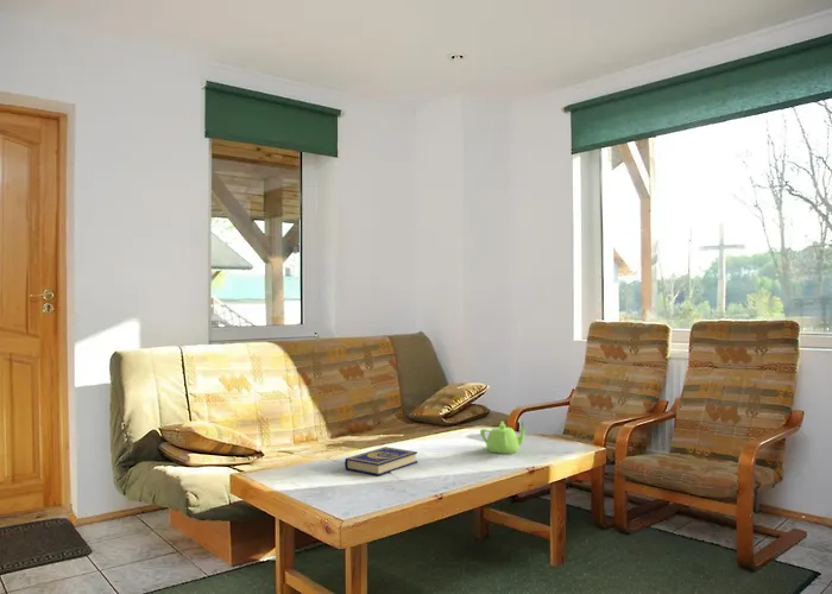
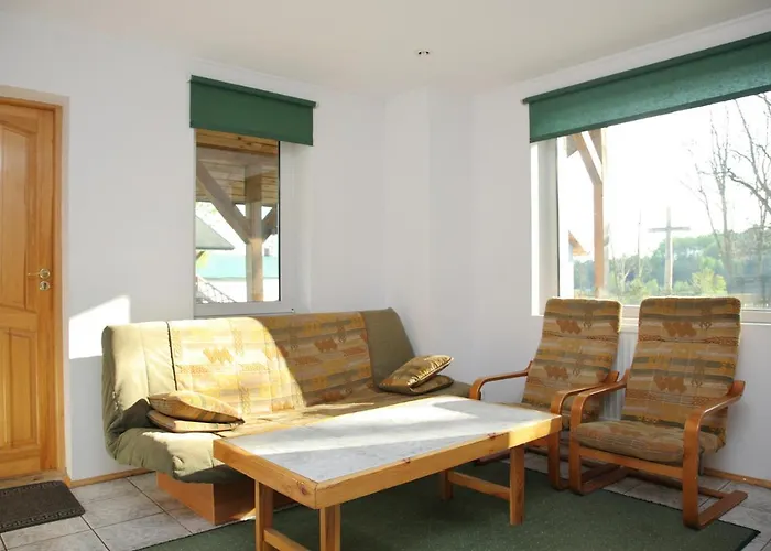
- teapot (504, 437)
- book (380, 460)
